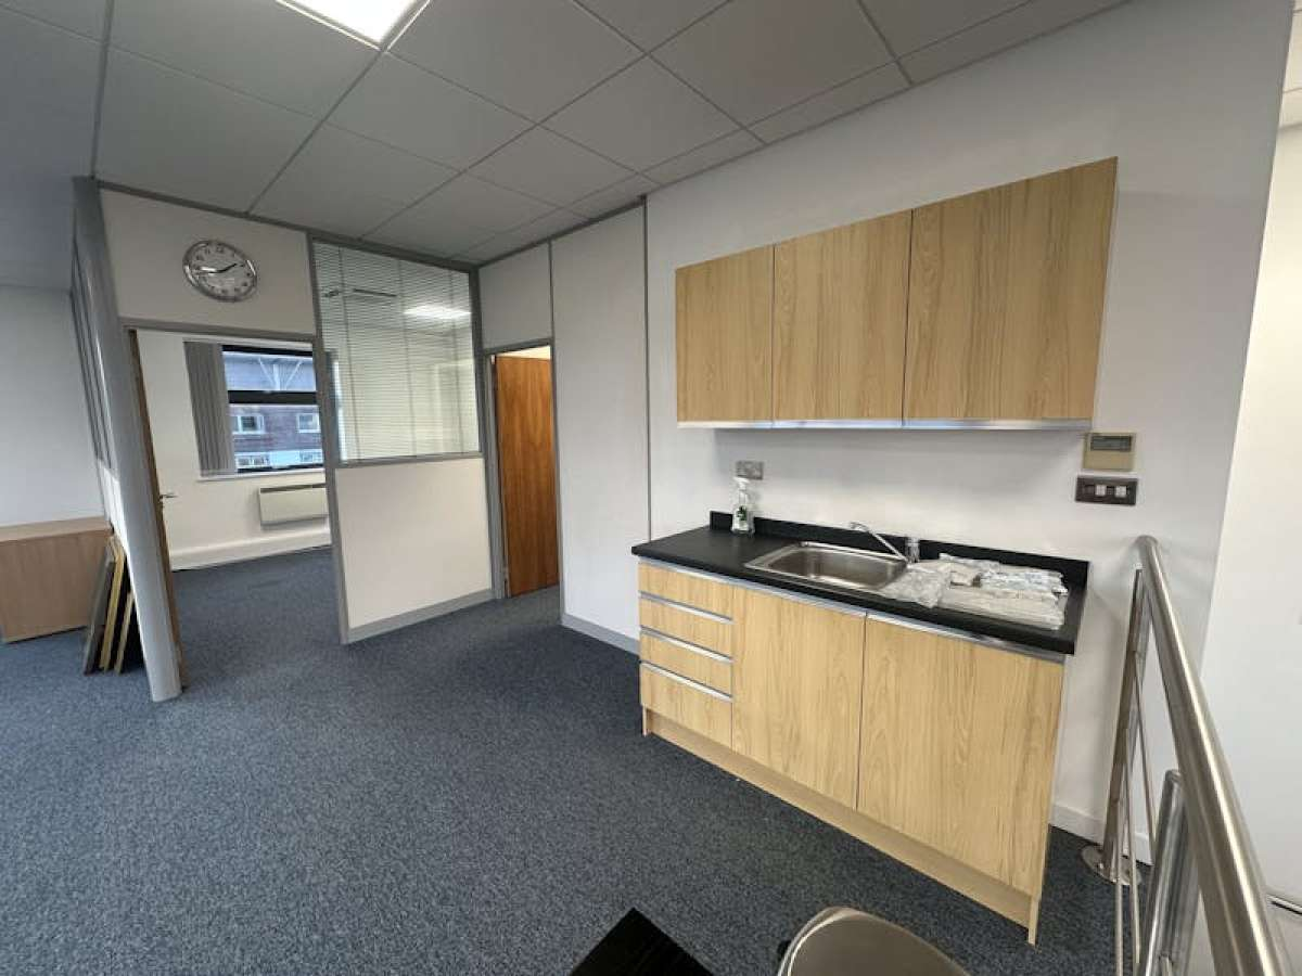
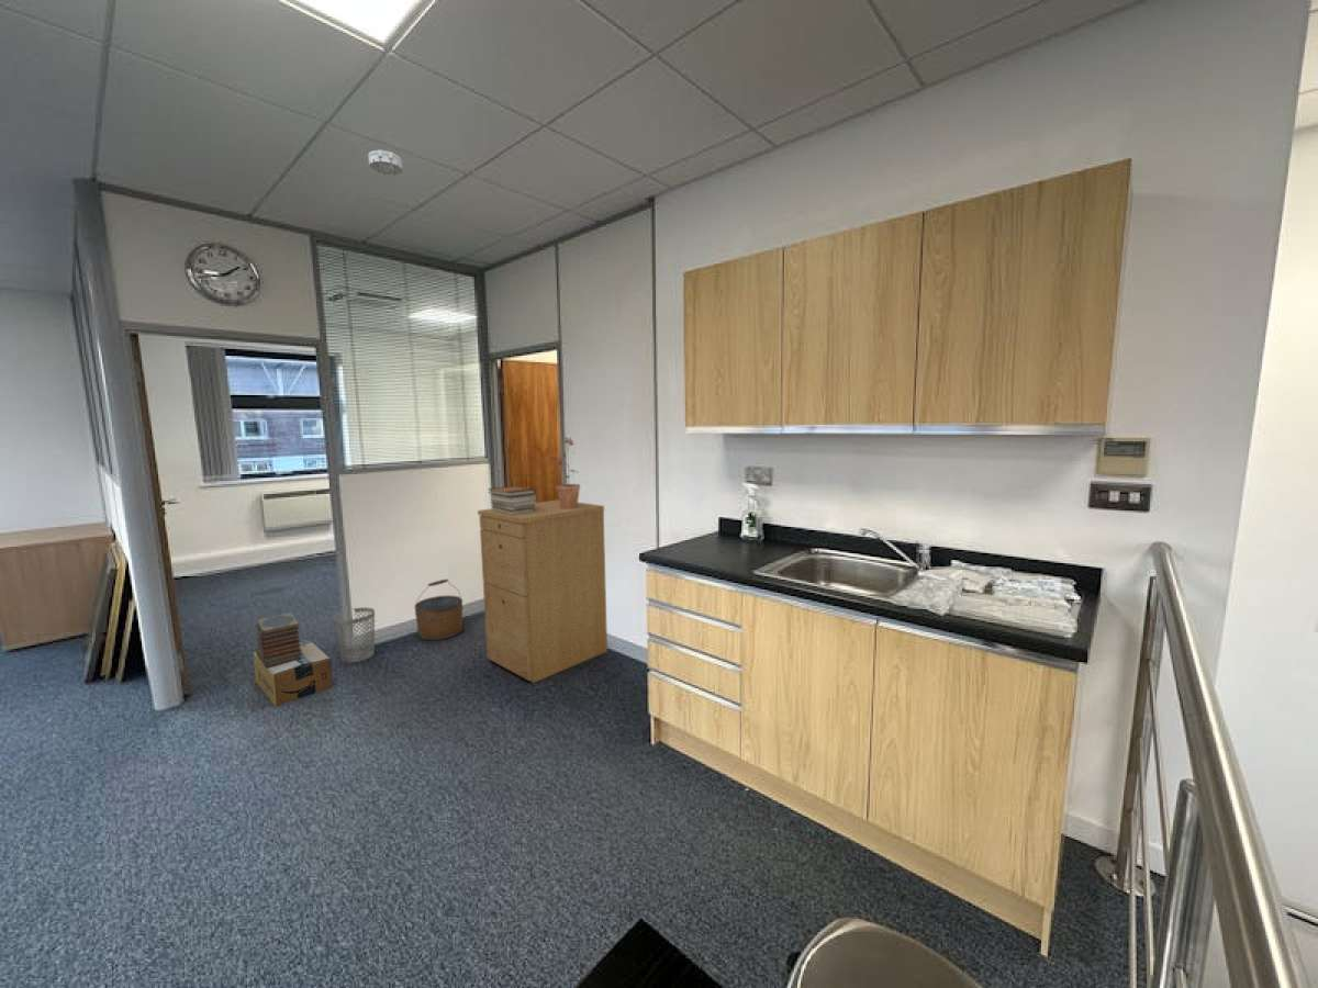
+ bucket (438, 606)
+ smoke detector (386, 161)
+ book stack (512, 499)
+ filing cabinet (545, 583)
+ potted plant (565, 471)
+ book stack (278, 638)
+ cardboard box (293, 669)
+ wastebasket (356, 635)
